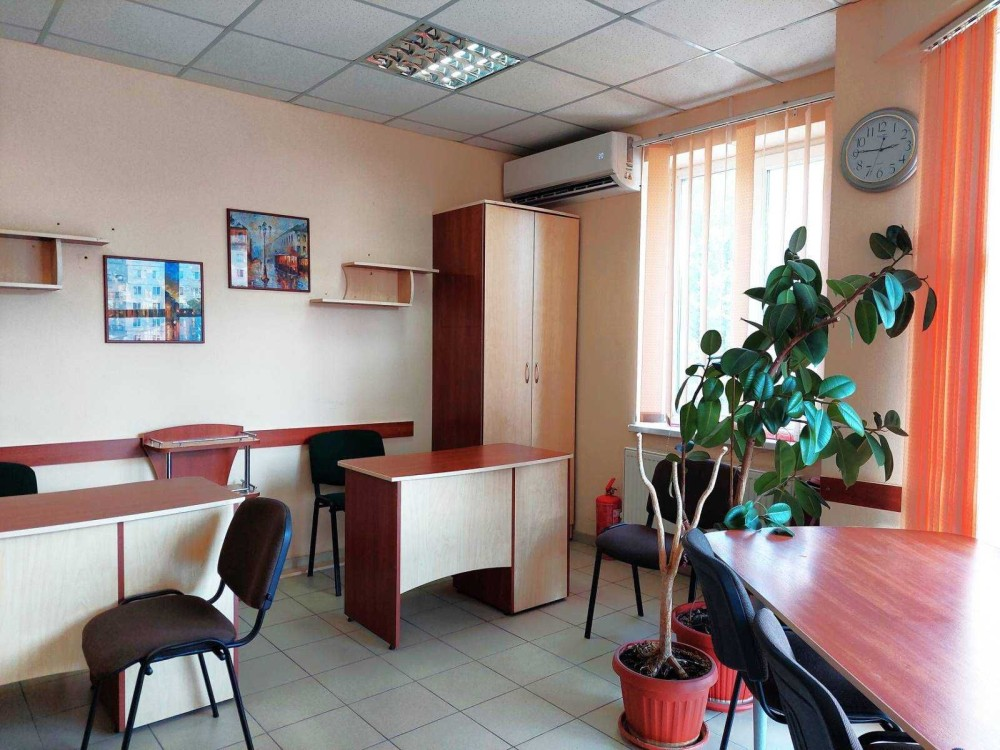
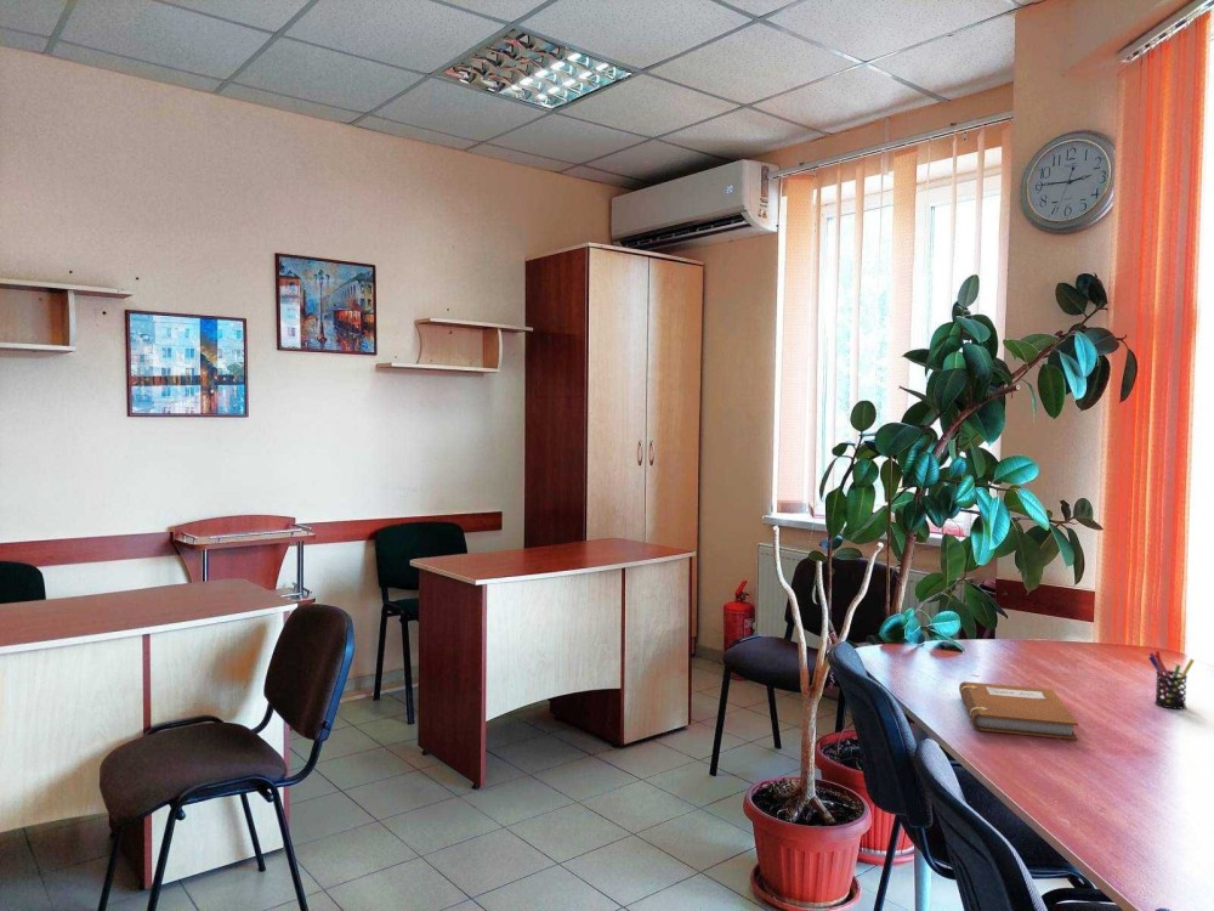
+ pen holder (1170, 678)
+ notebook (1012, 707)
